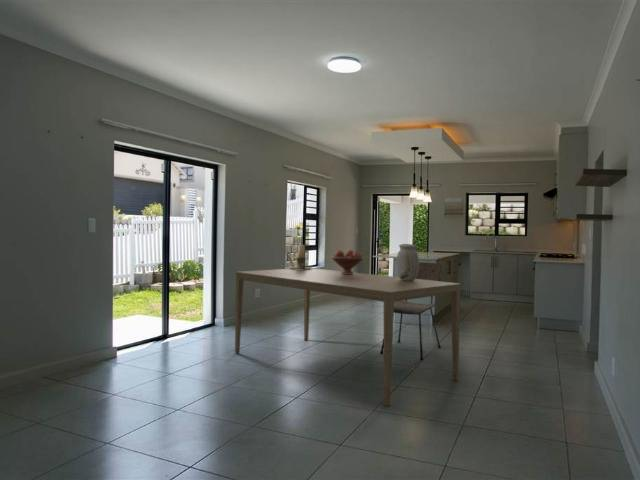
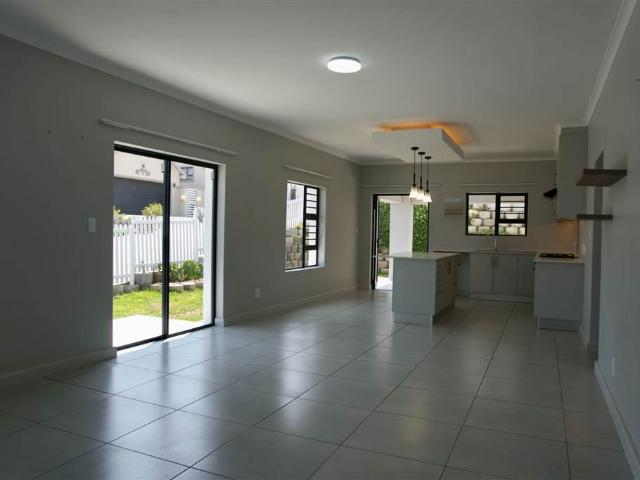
- vase (407, 262)
- dining chair (411, 307)
- fruit bowl (347, 261)
- dining table (343, 295)
- candle holder (301, 256)
